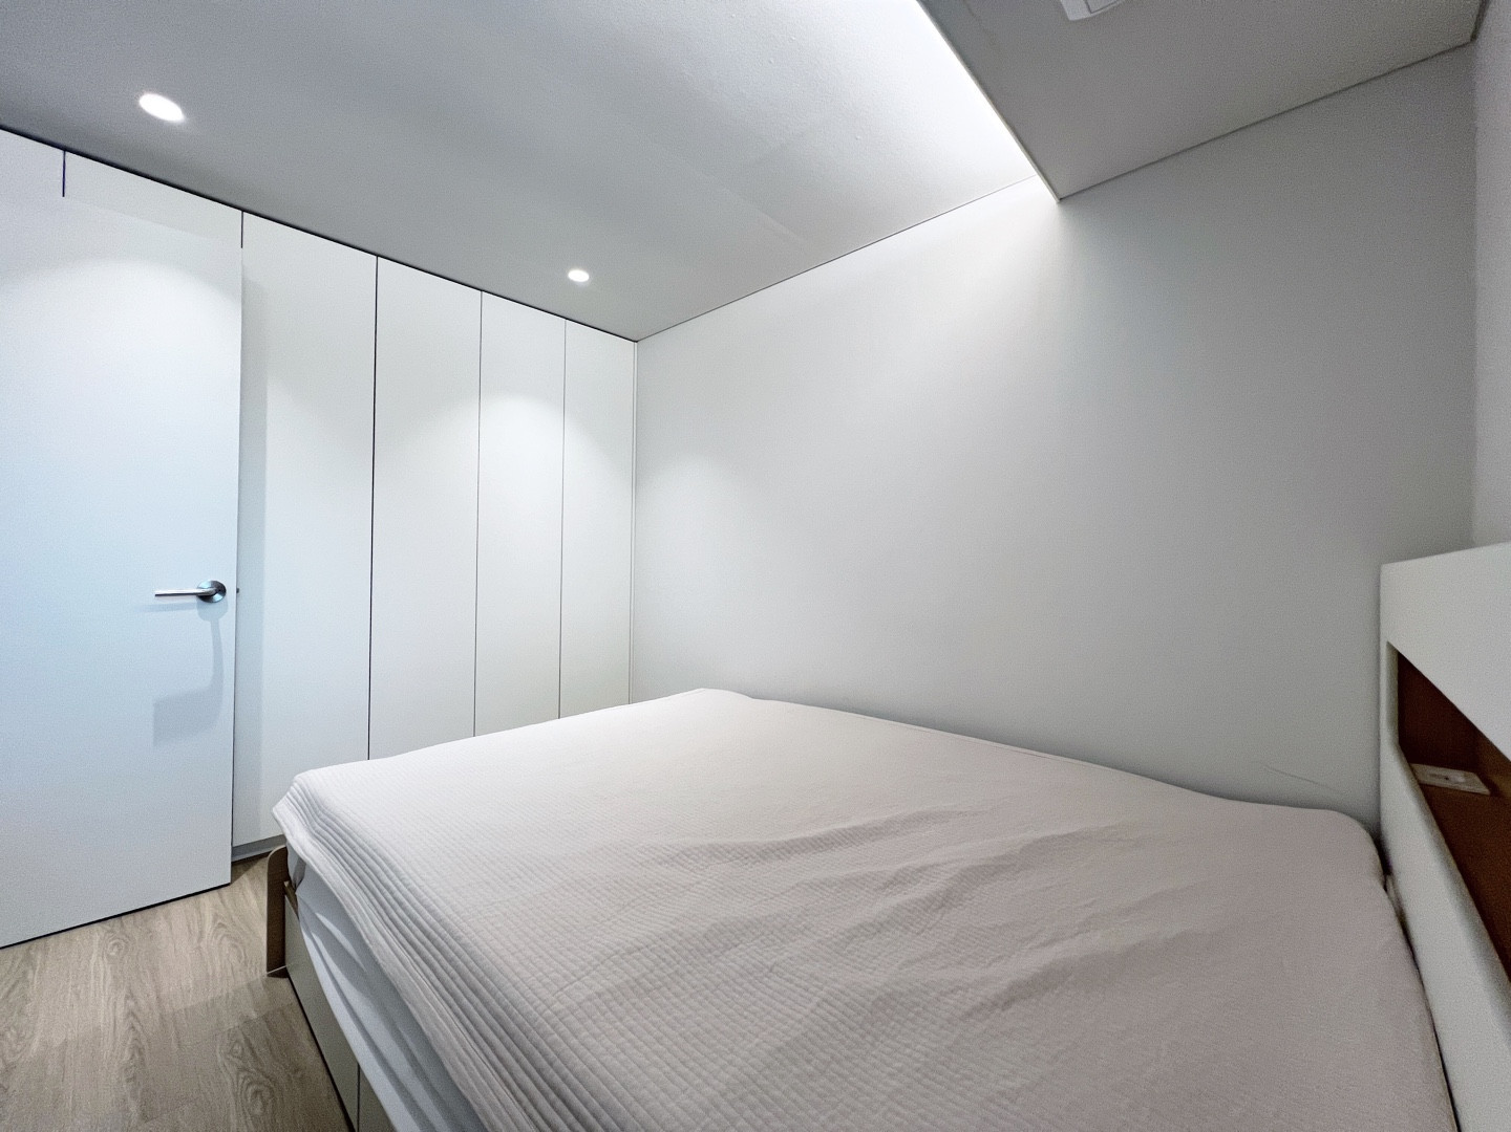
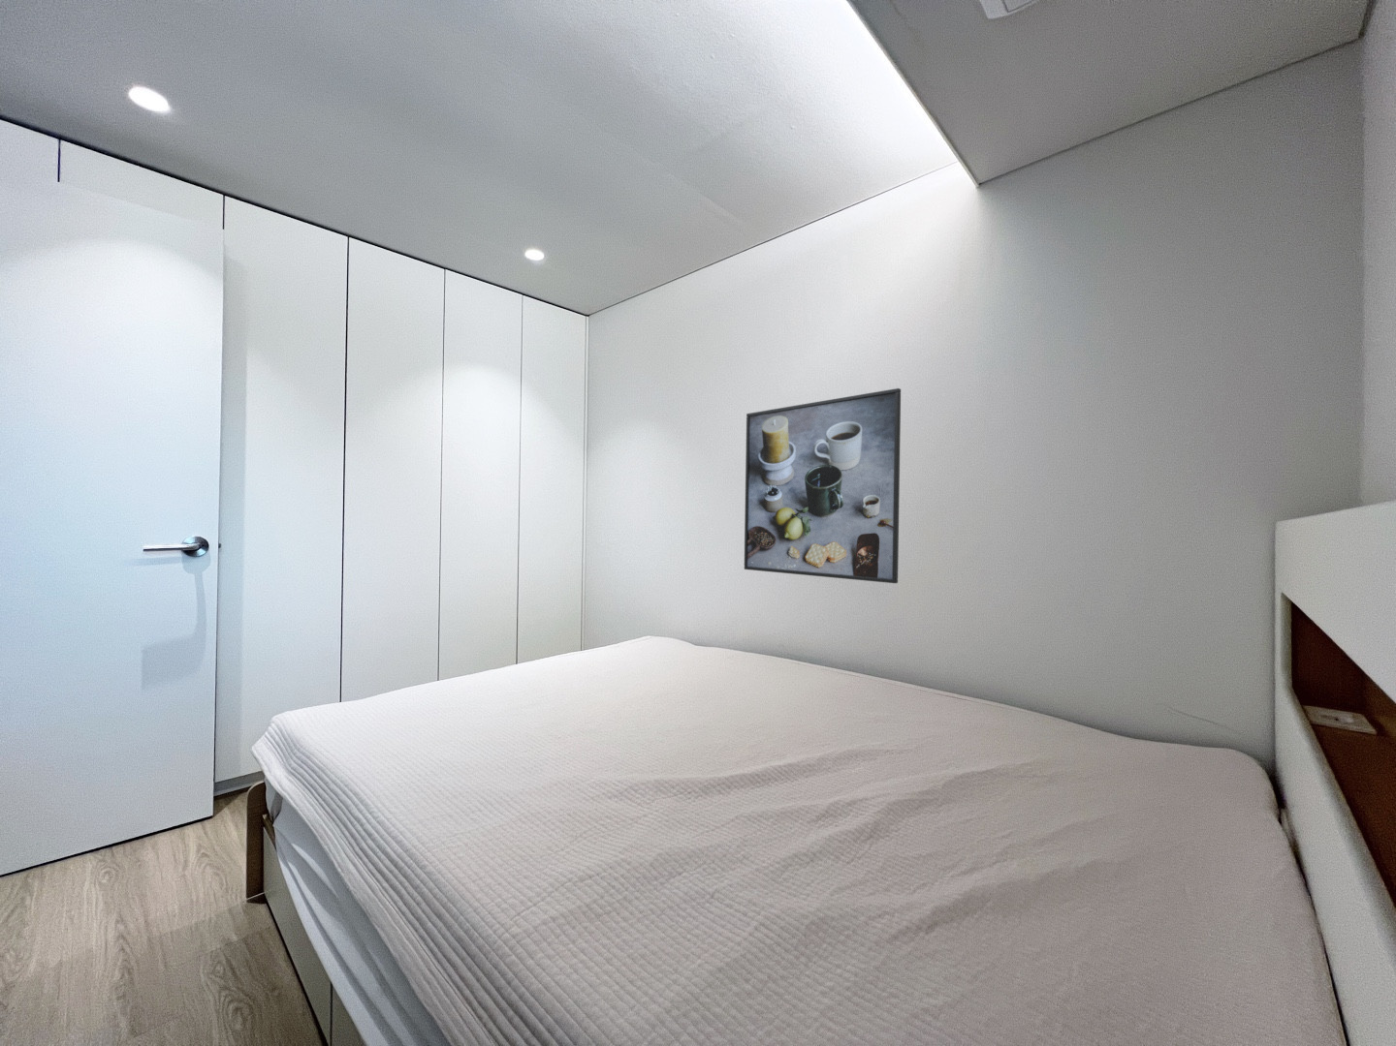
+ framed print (813, 488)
